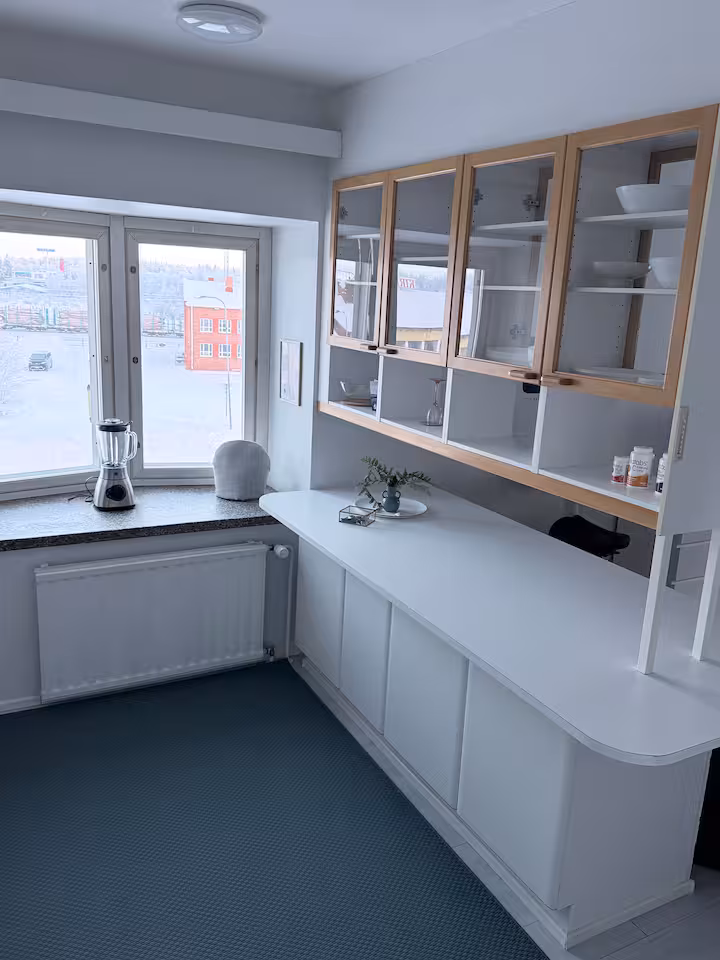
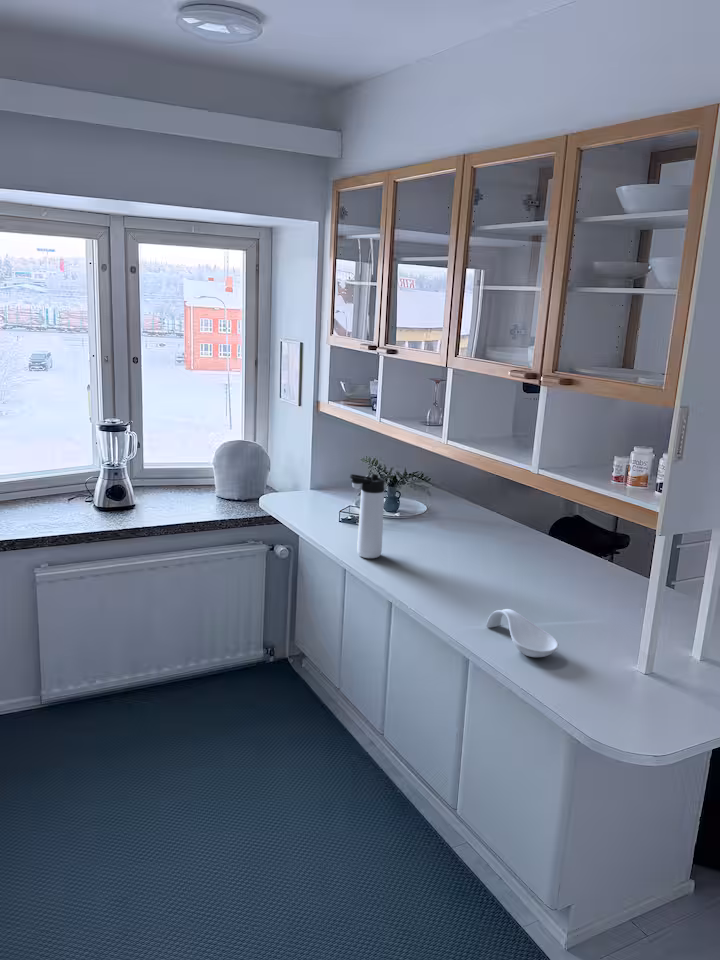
+ thermos bottle (365, 515)
+ spoon rest (519, 631)
